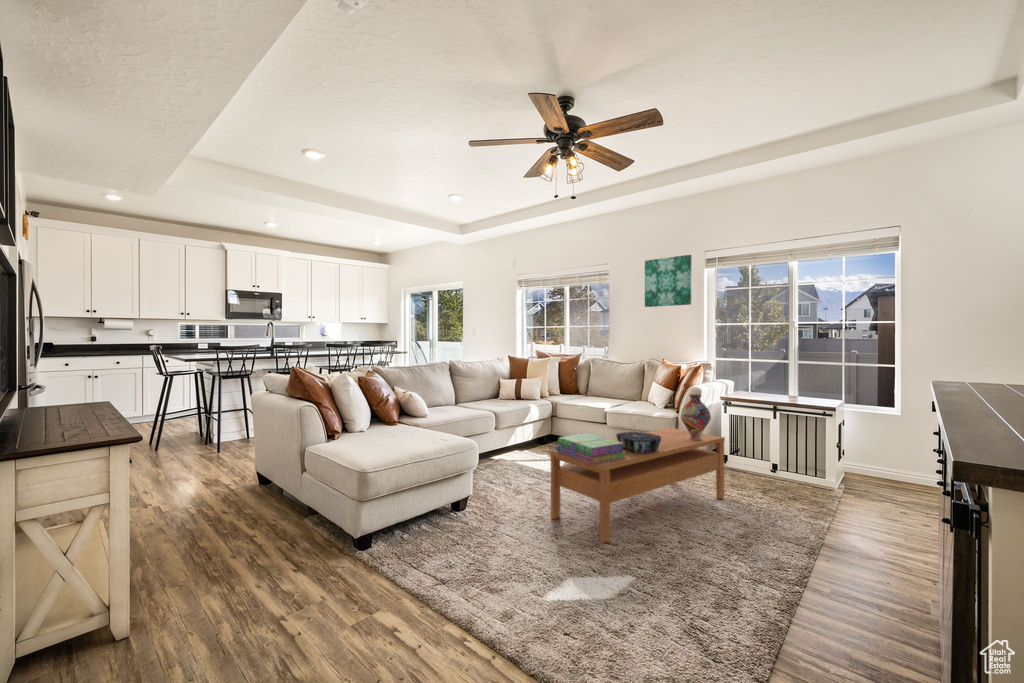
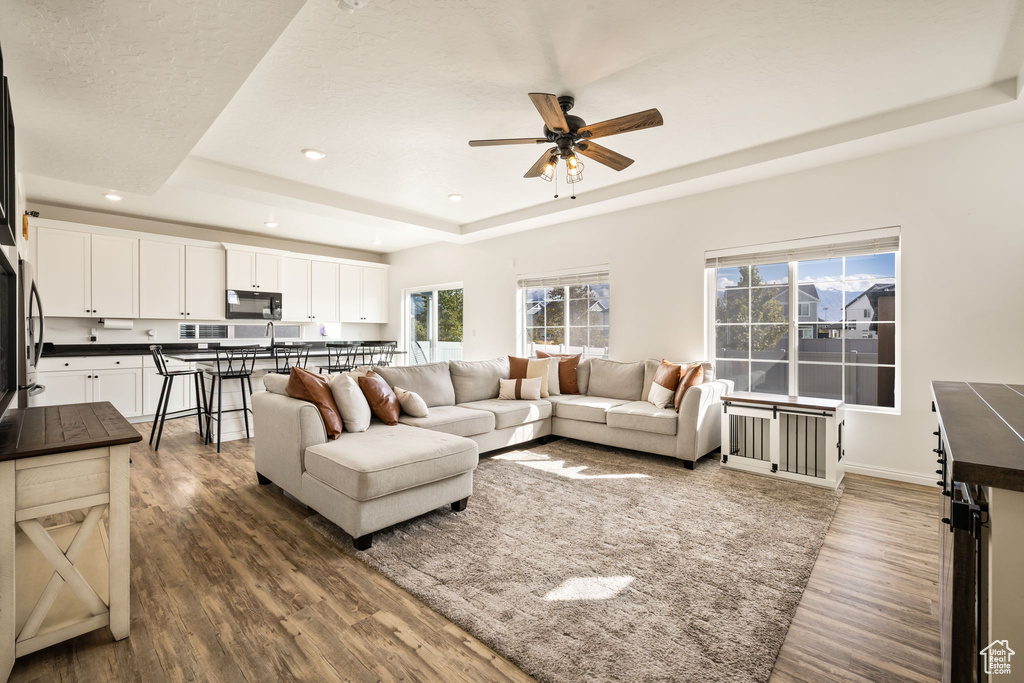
- stack of books (589, 447)
- coffee table (642, 475)
- wall art (667, 281)
- vase (695, 417)
- decorative bowl (637, 442)
